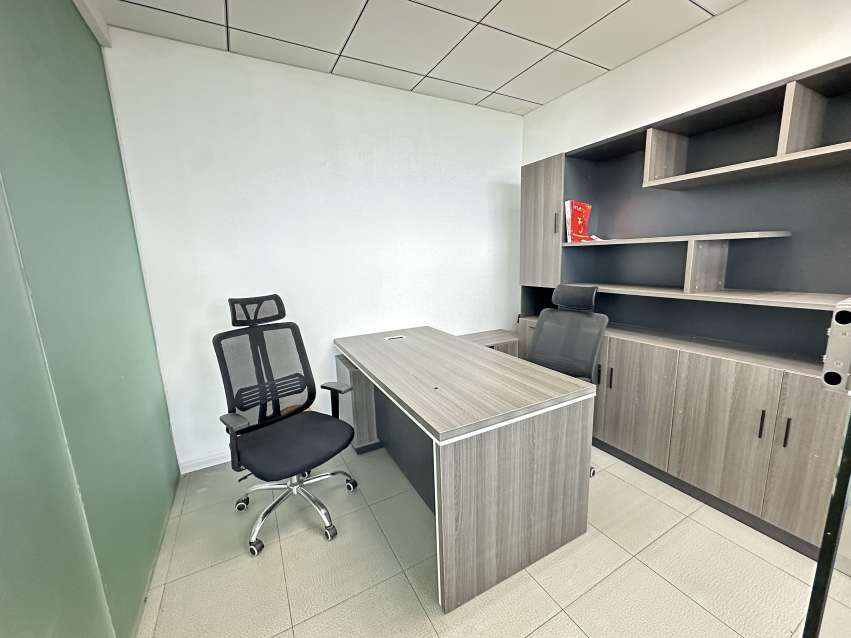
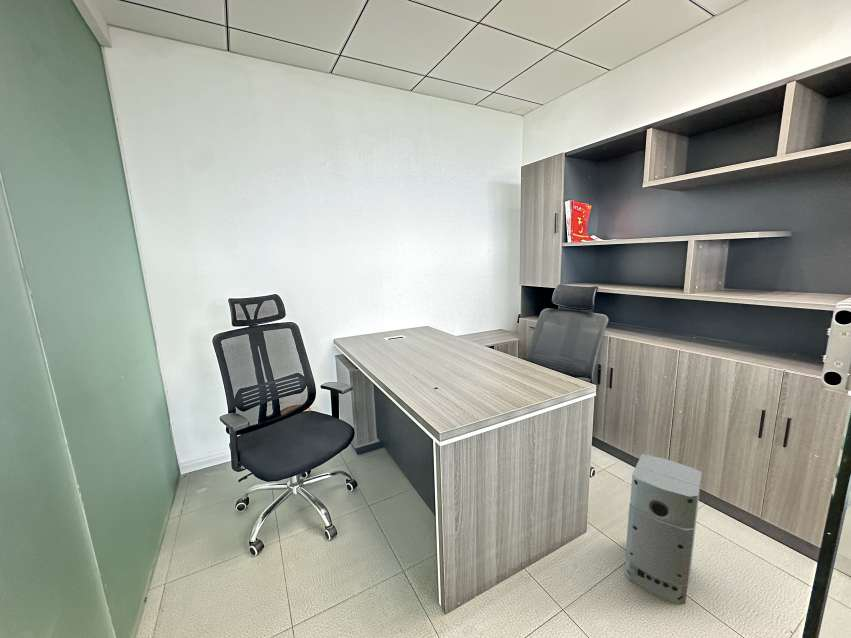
+ air purifier (662, 524)
